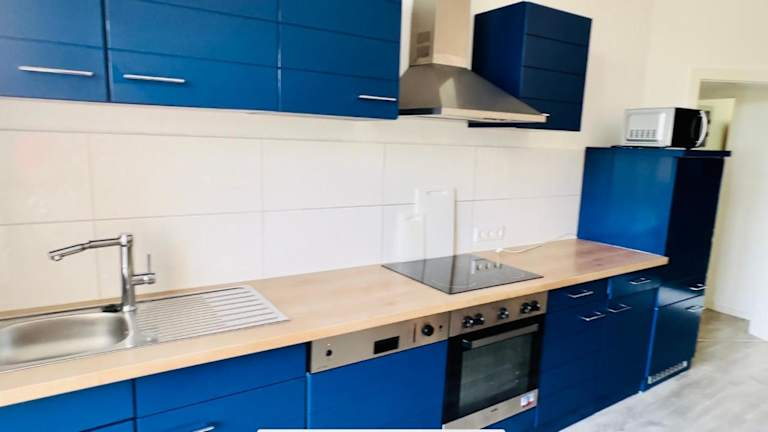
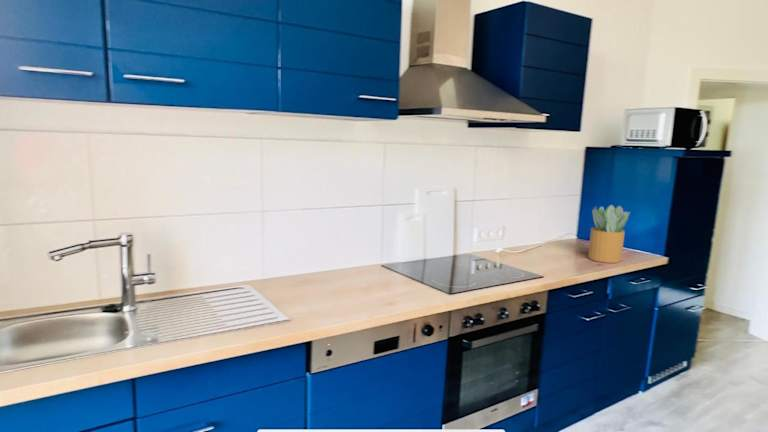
+ potted plant (605, 232)
